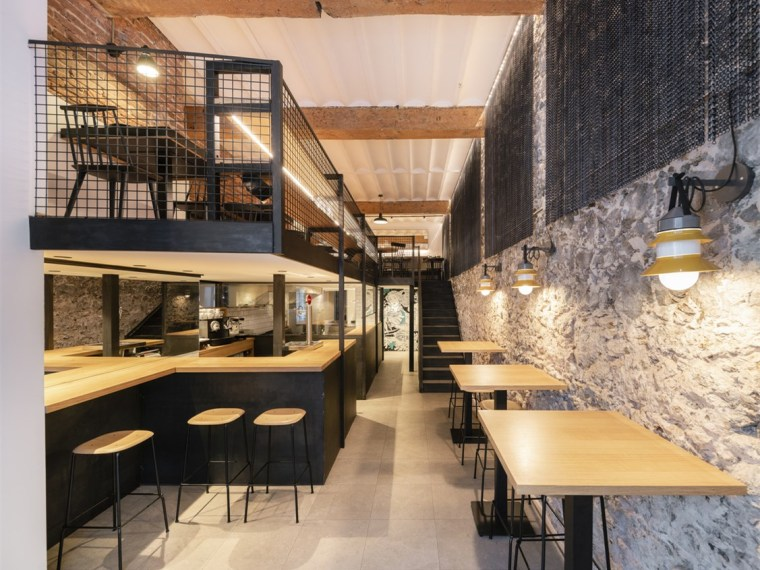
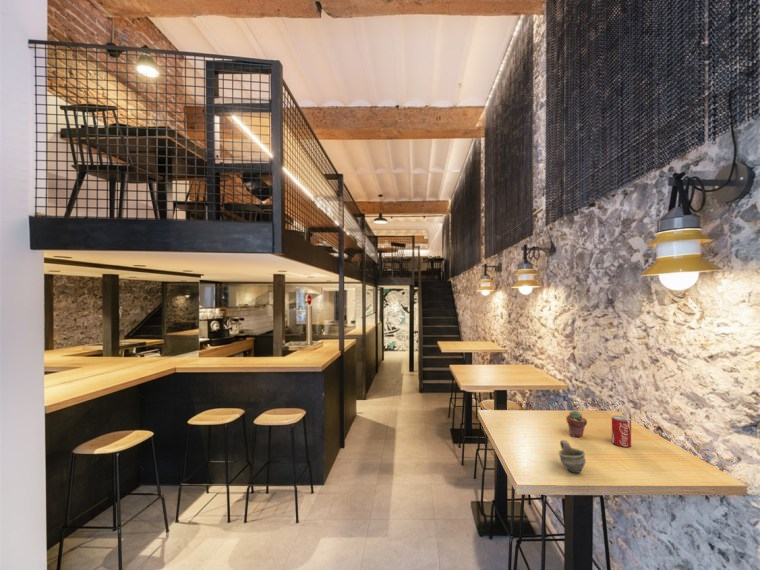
+ potted succulent (576, 422)
+ beverage can (621, 431)
+ cup (571, 457)
